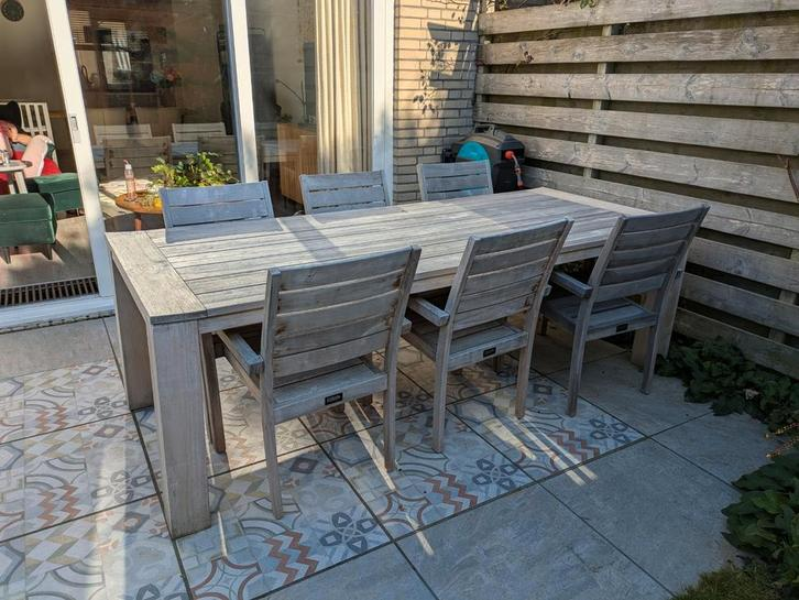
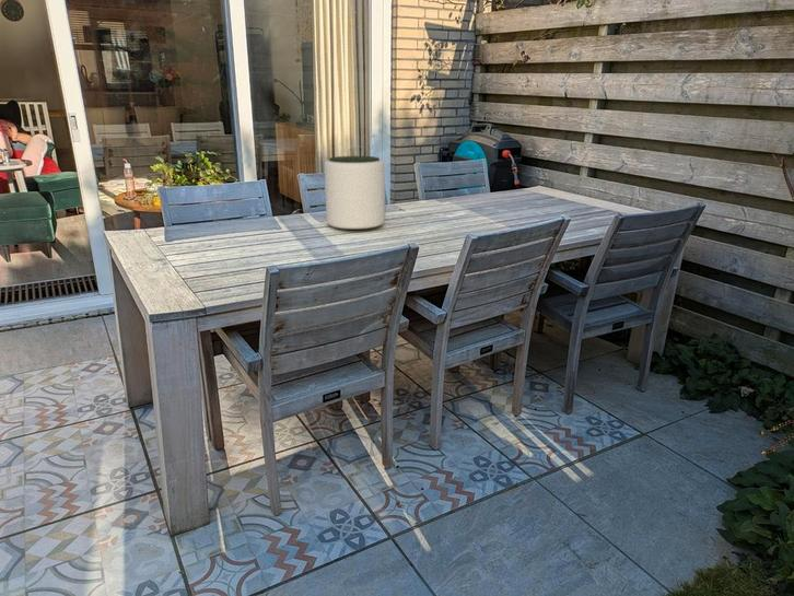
+ plant pot (354, 191)
